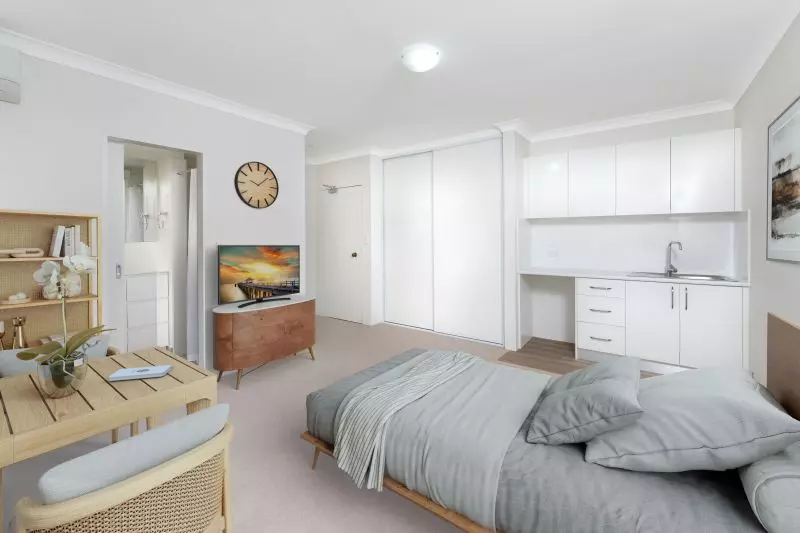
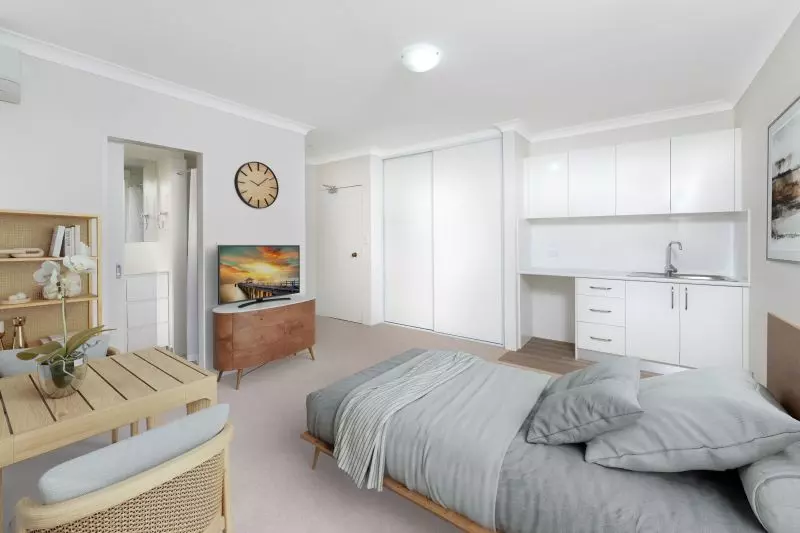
- notepad (141, 372)
